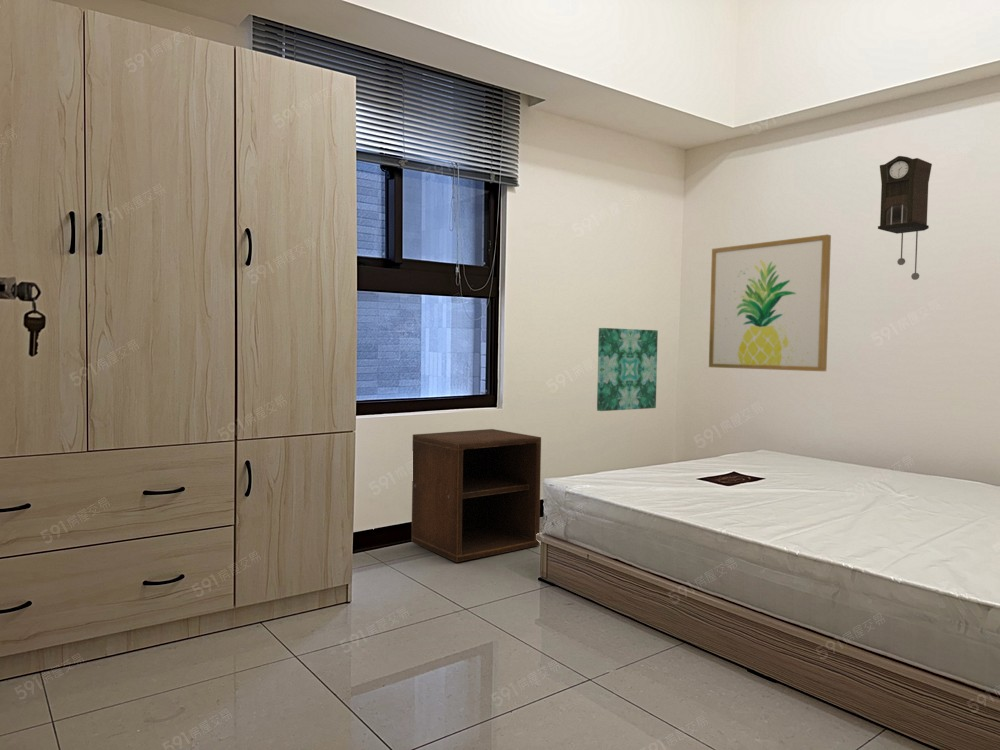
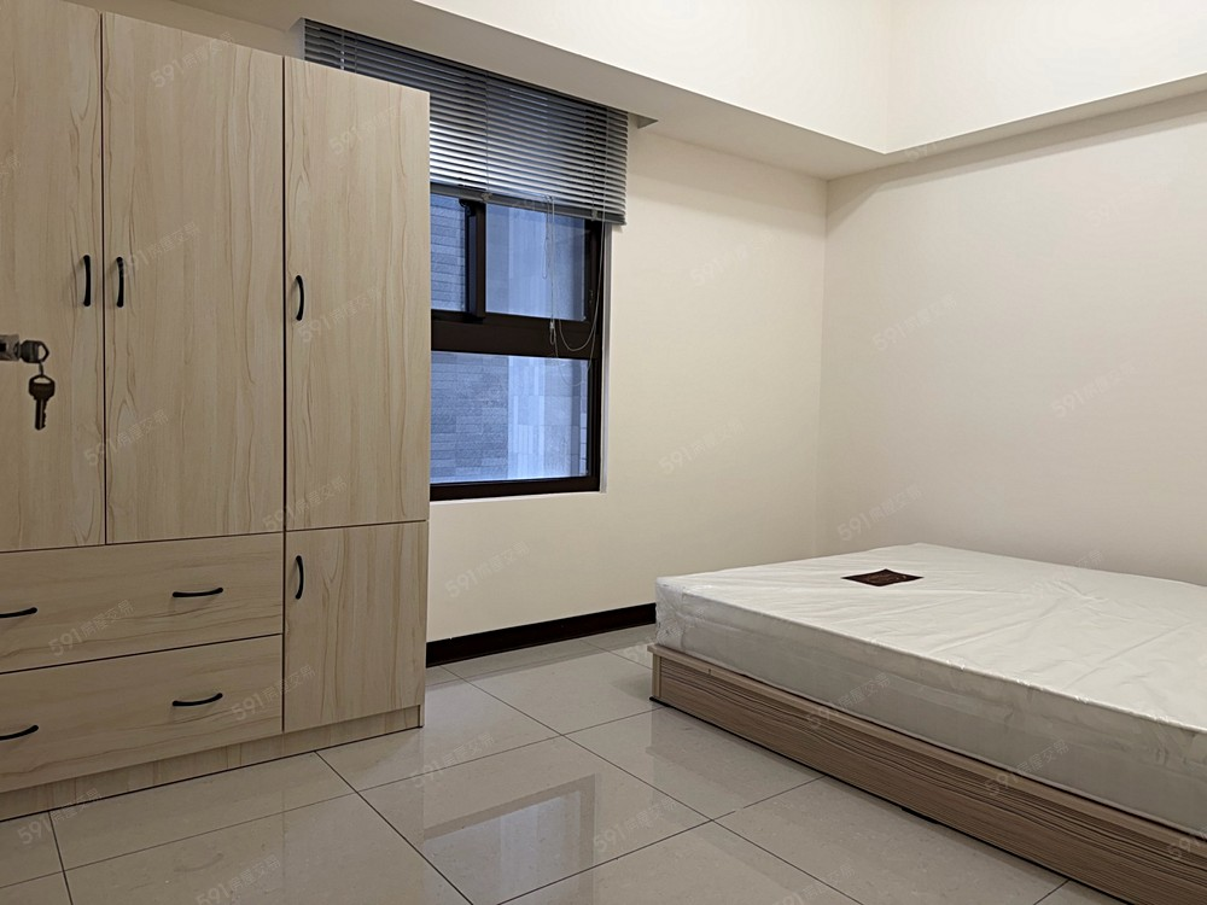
- wall art (627, 369)
- nightstand (475, 489)
- wall art (765, 306)
- pendulum clock (903, 219)
